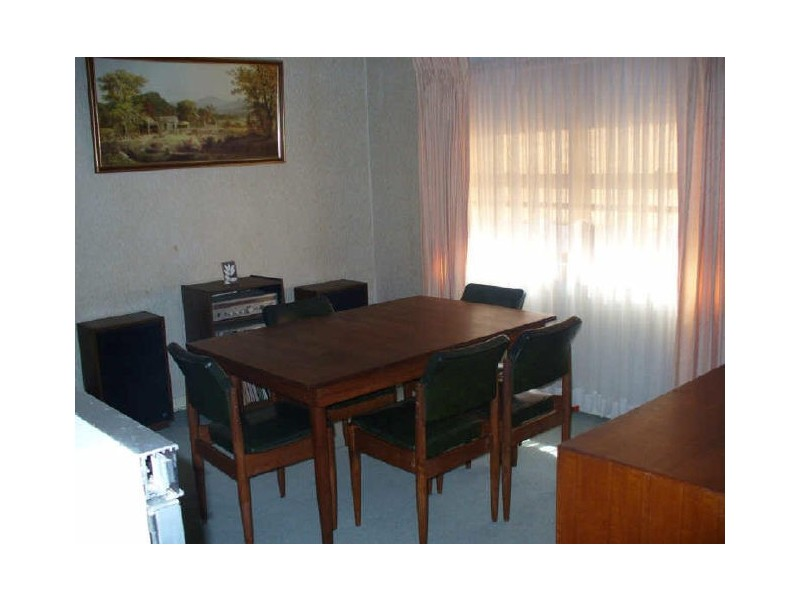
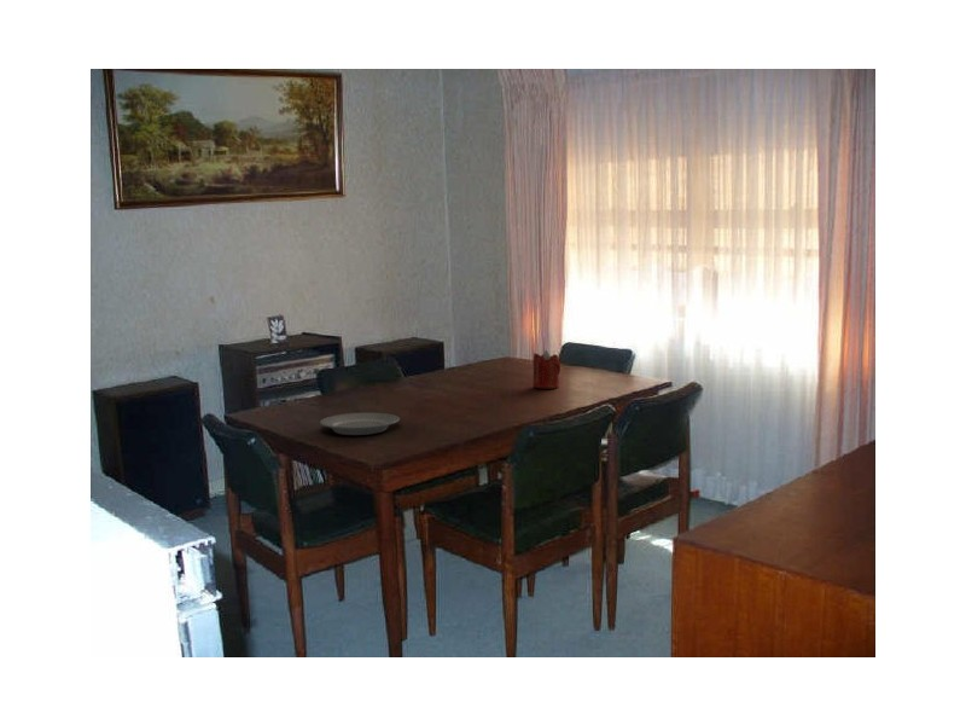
+ plate (360, 424)
+ candle (546, 367)
